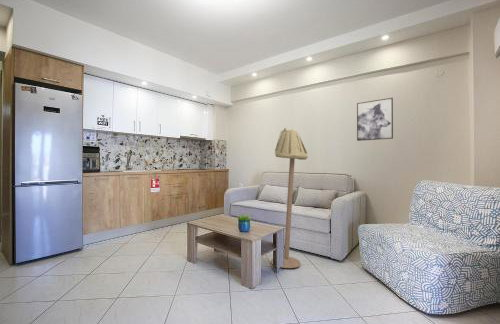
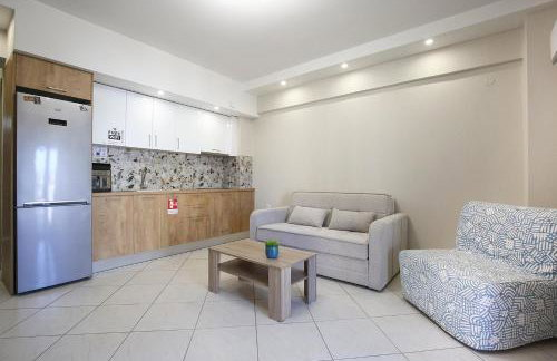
- wall art (374, 120)
- floor lamp (290, 193)
